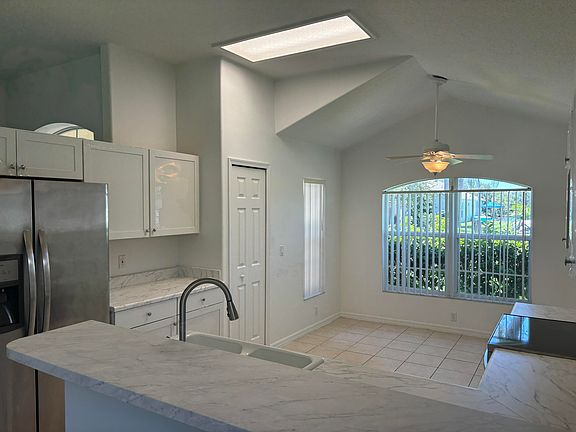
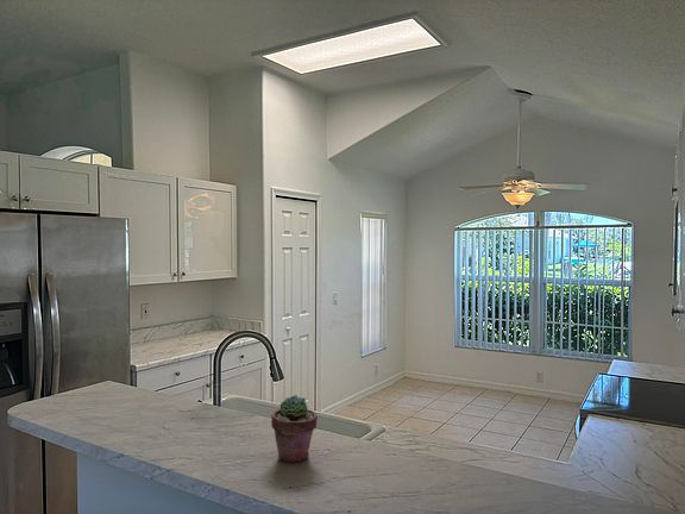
+ potted succulent (294, 426)
